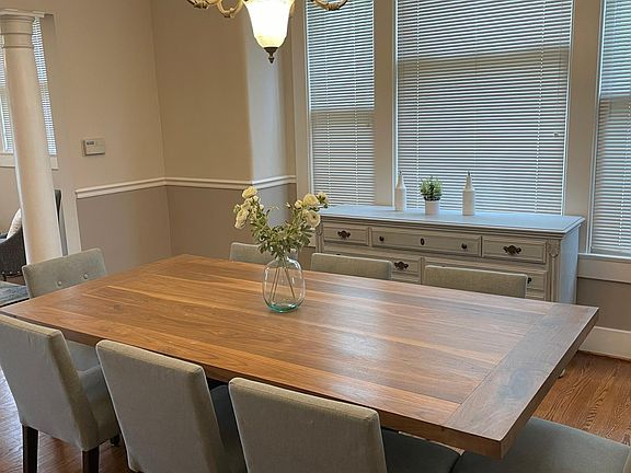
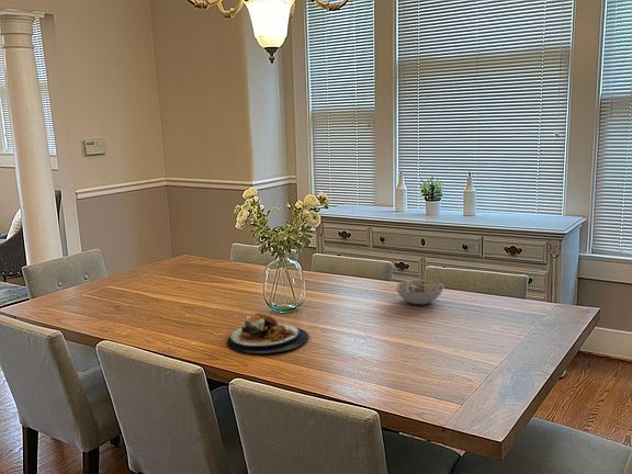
+ plate (267, 327)
+ bowl (419, 291)
